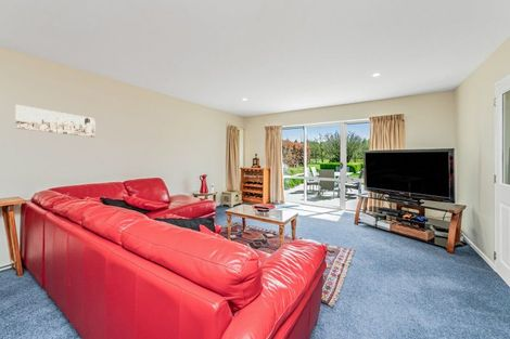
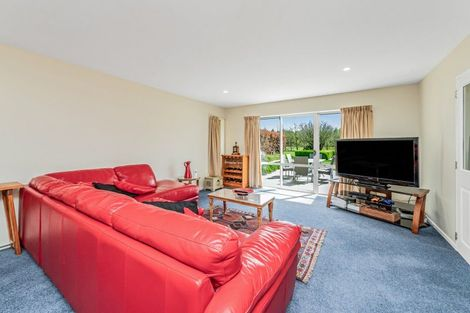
- wall art (60, 122)
